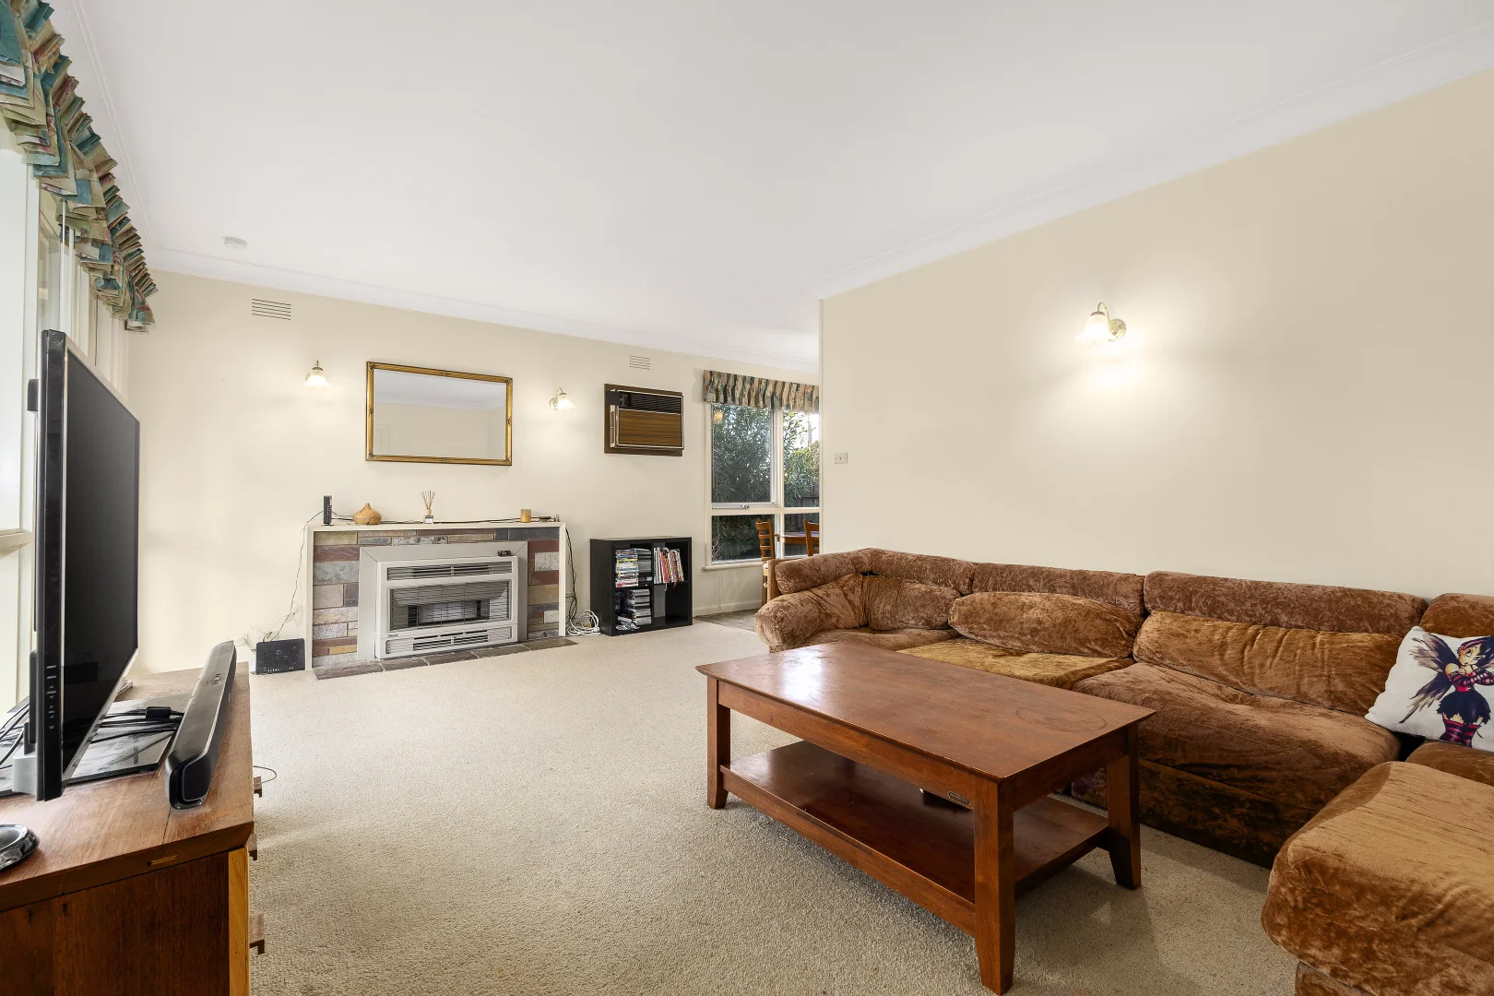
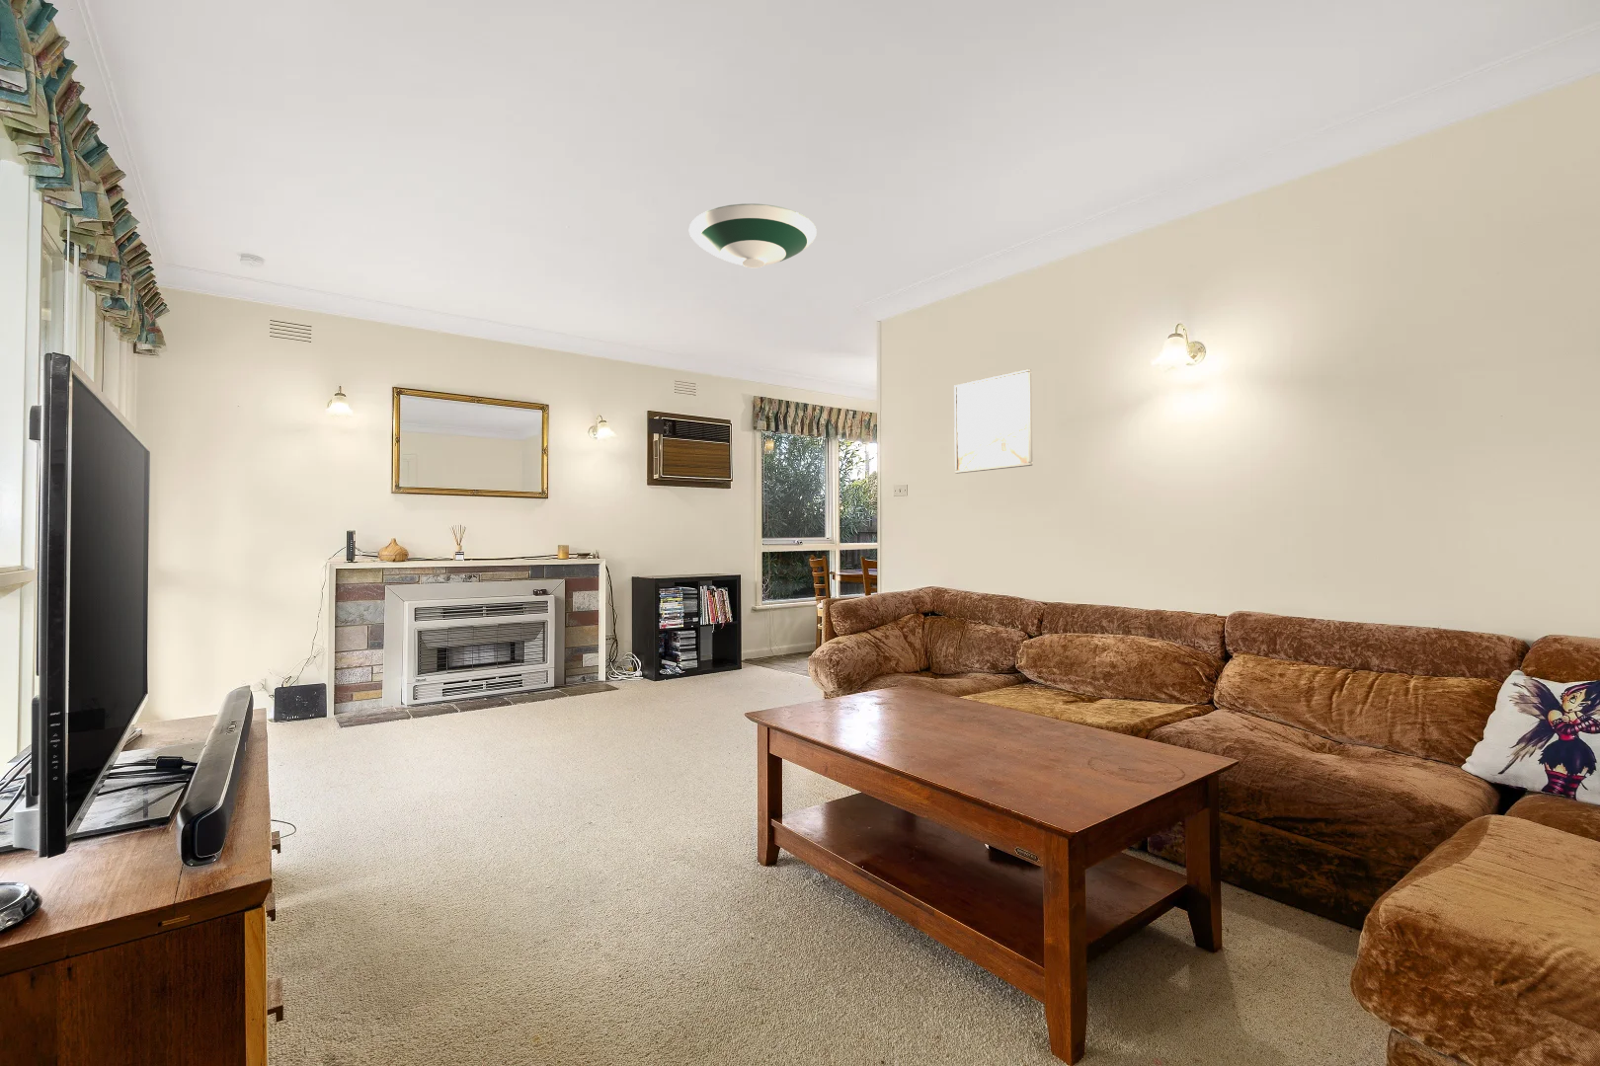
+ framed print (990, 424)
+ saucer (752, 247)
